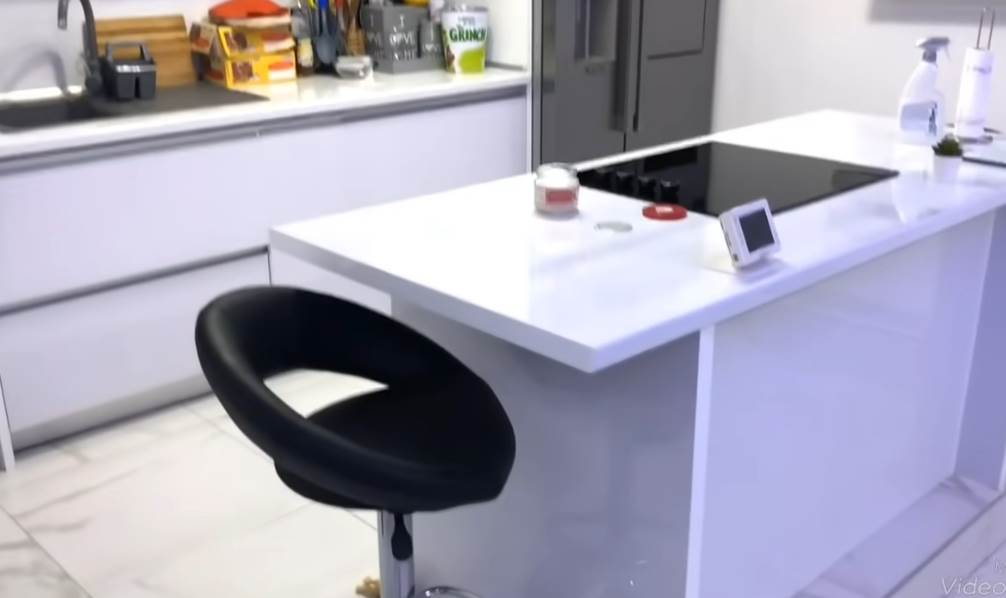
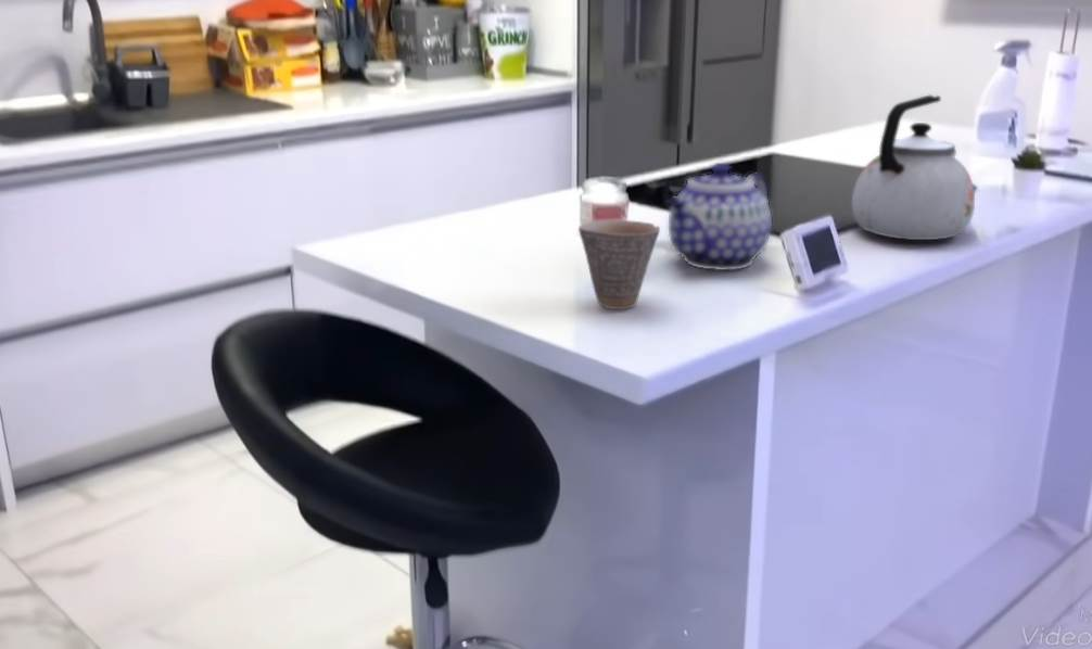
+ teapot (720, 213)
+ kettle (916, 165)
+ cup (618, 265)
